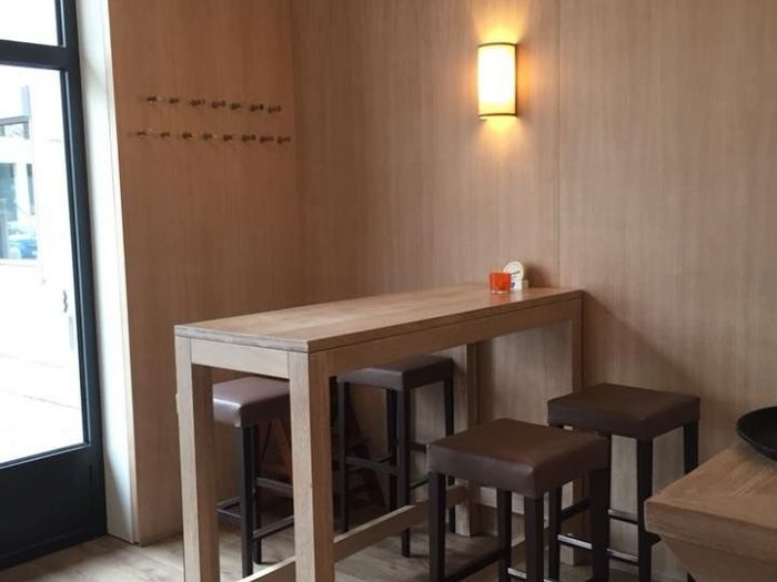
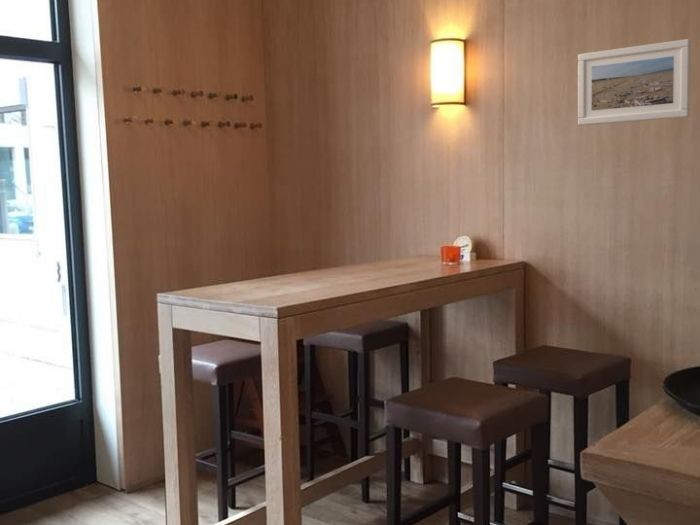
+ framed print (631, 84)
